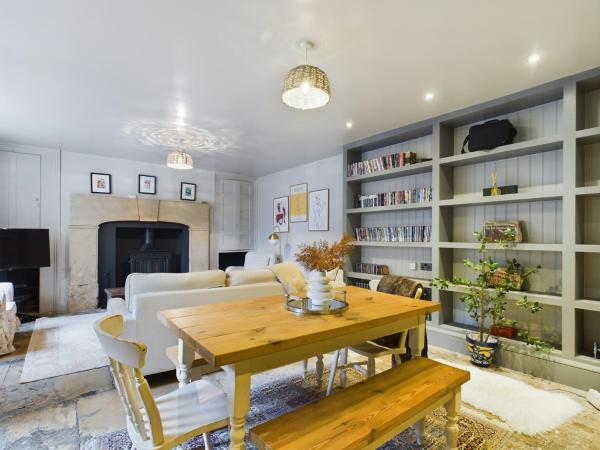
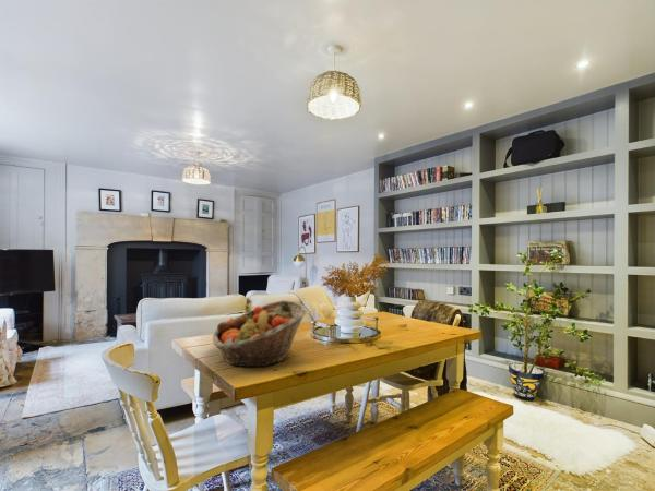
+ fruit basket (260, 330)
